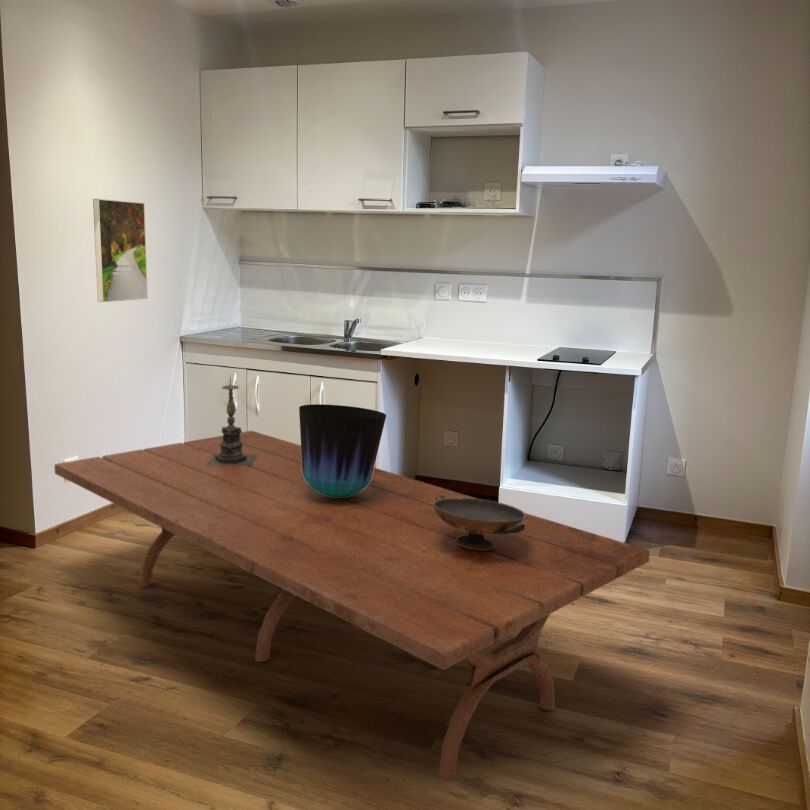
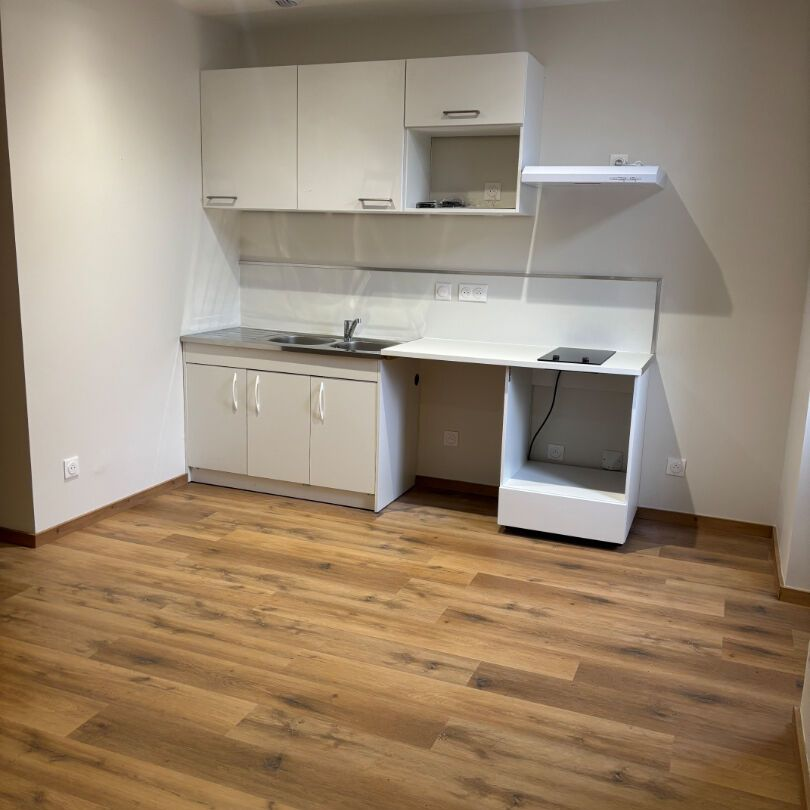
- decorative bowl (475, 527)
- dining table (312, 570)
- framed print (121, 251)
- vase (335, 454)
- candle holder (231, 416)
